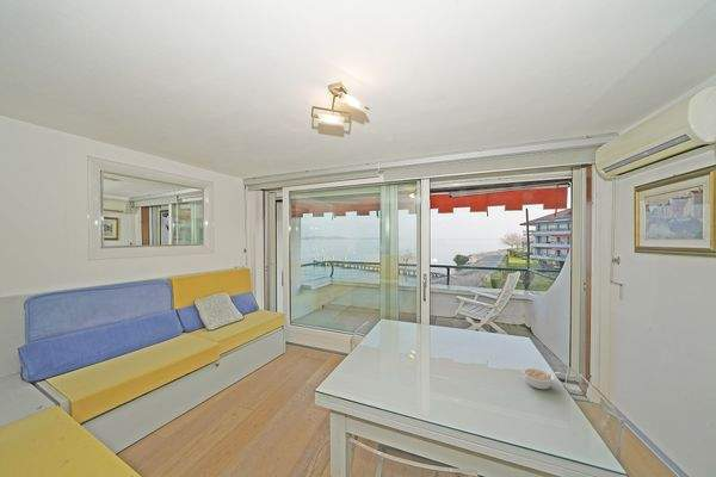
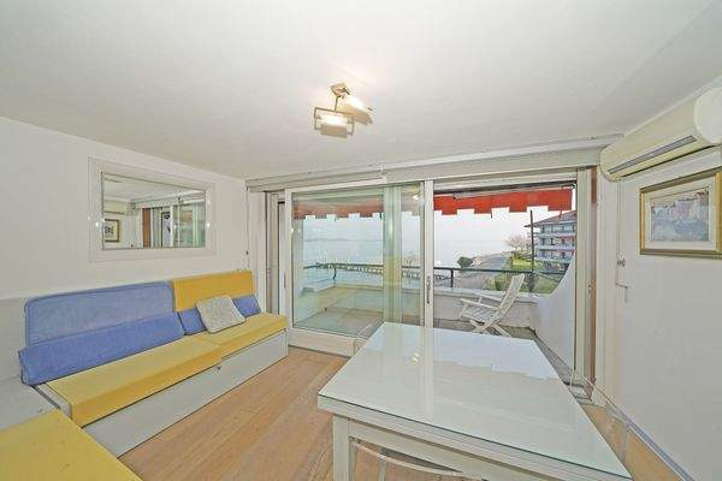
- legume (538, 377)
